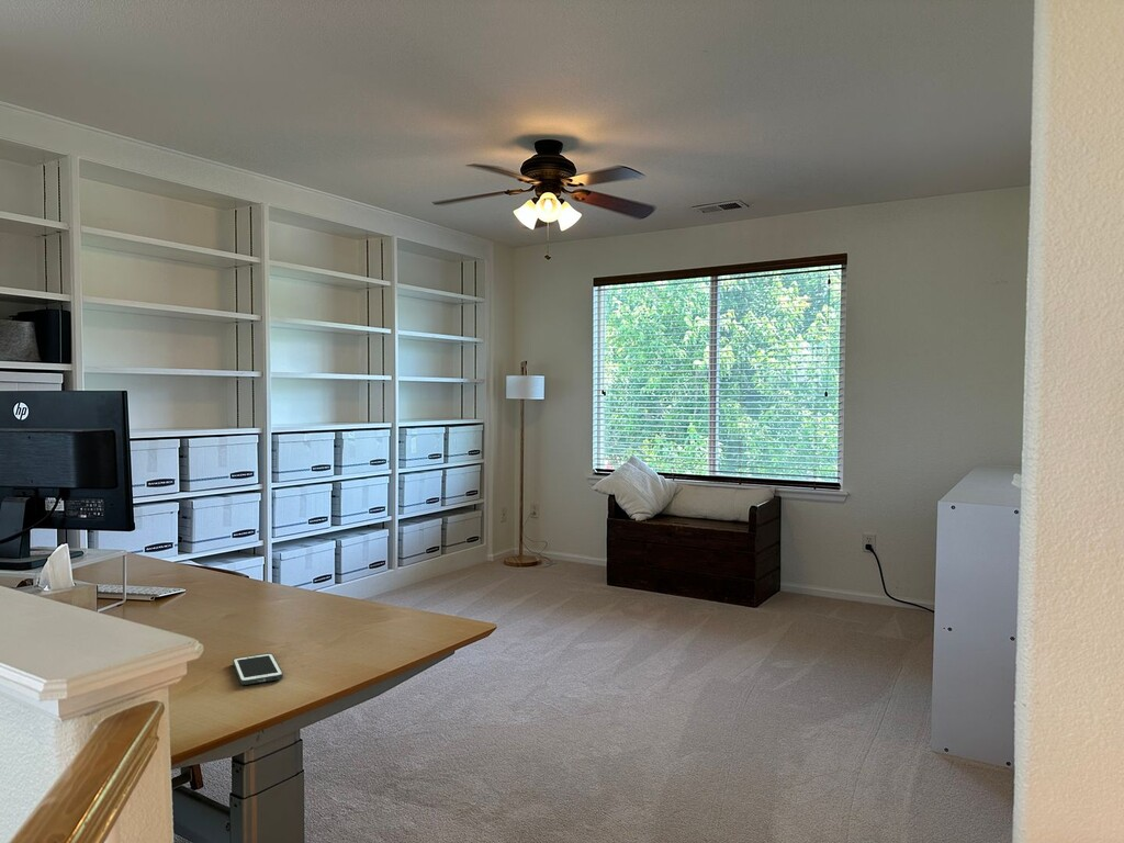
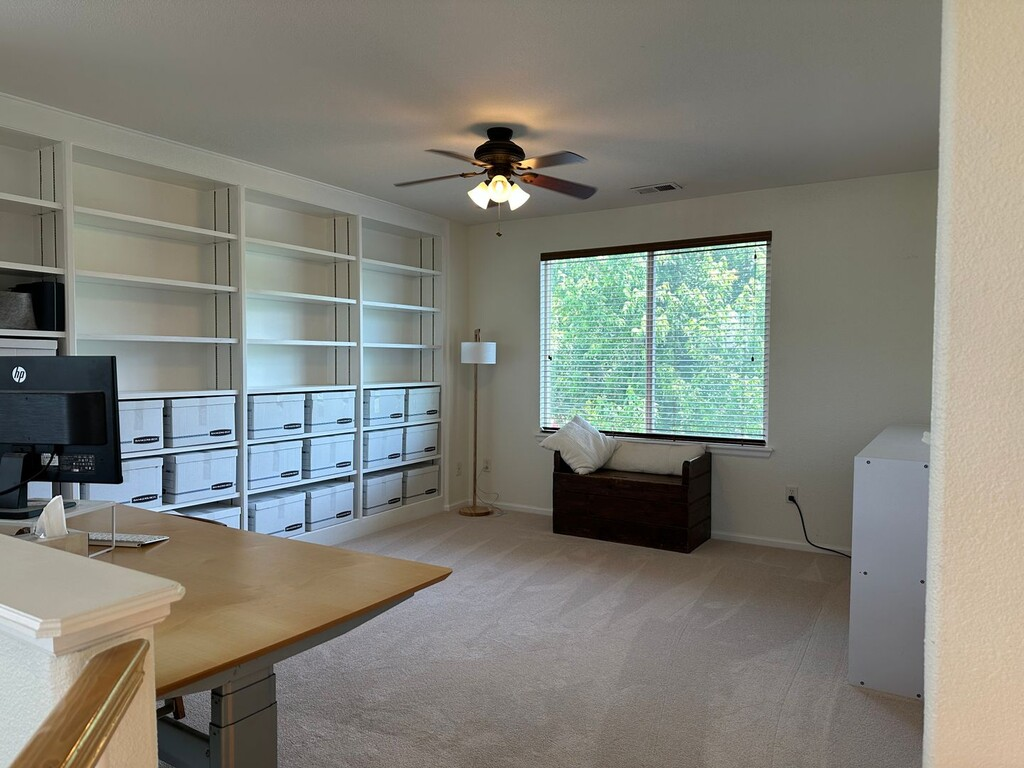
- cell phone (257, 668)
